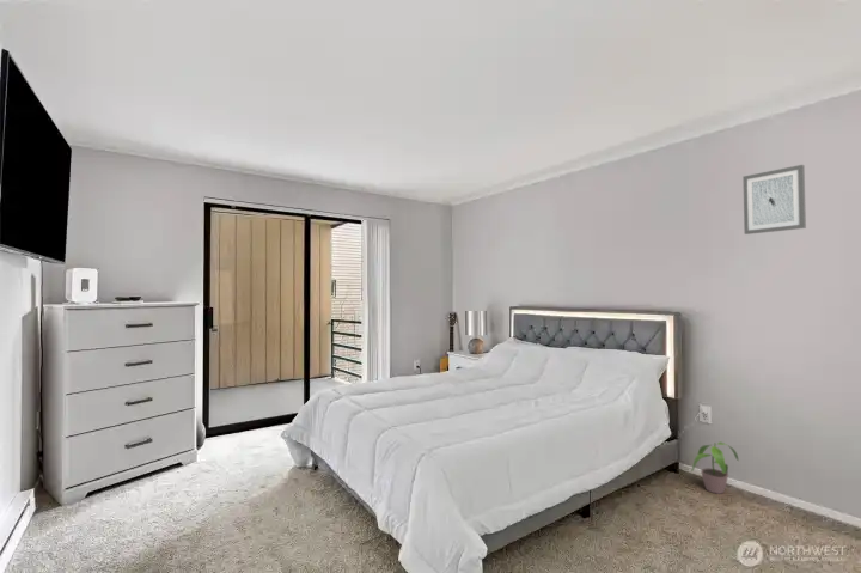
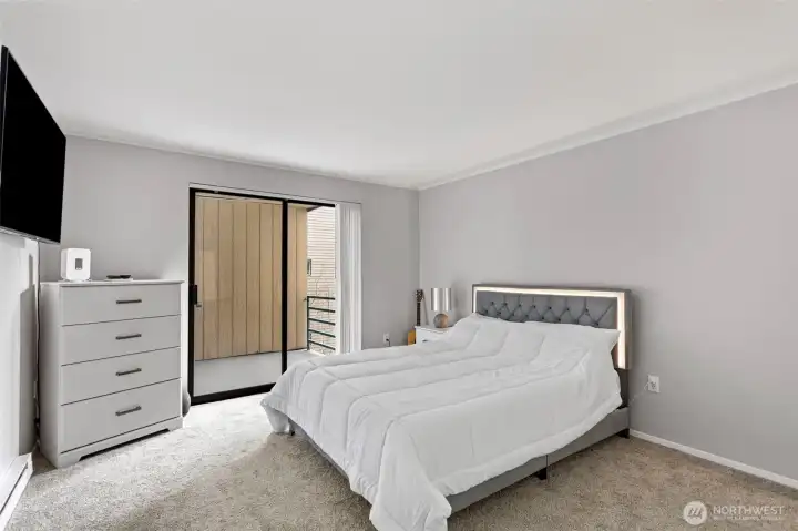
- wall art (773, 201)
- potted plant (713, 465)
